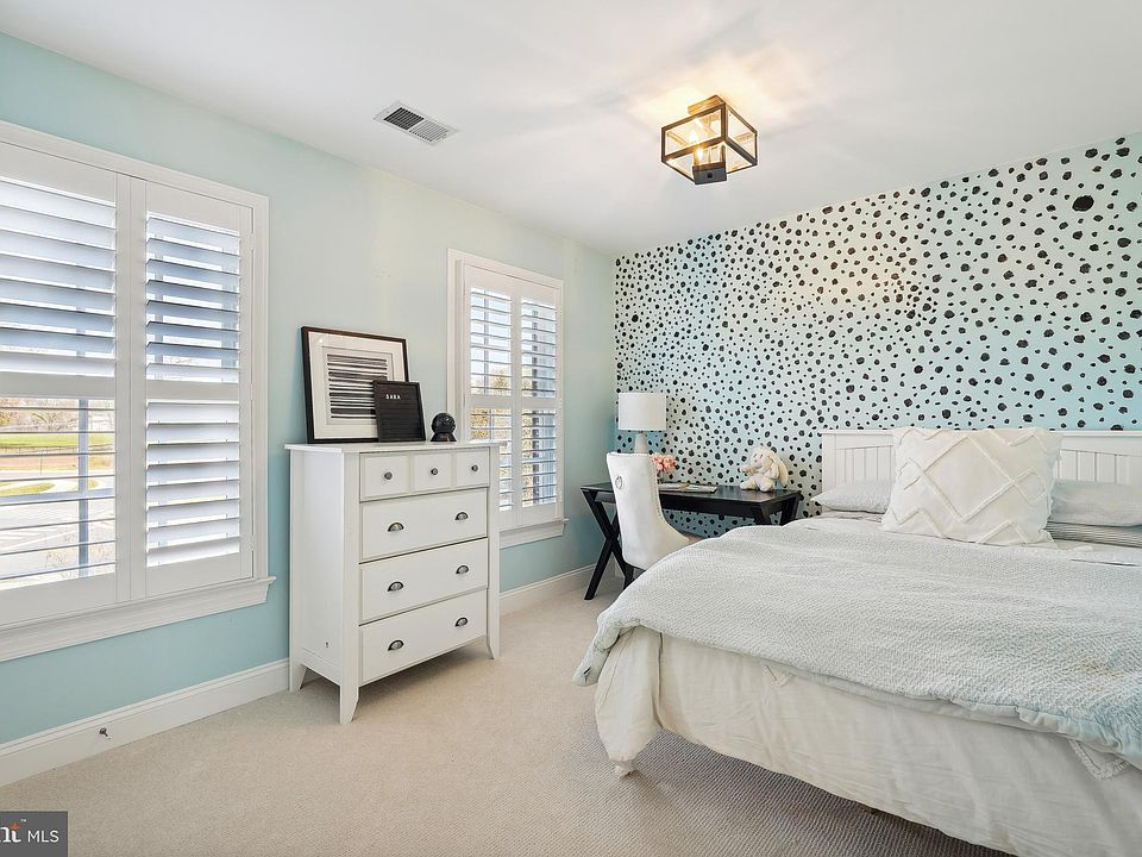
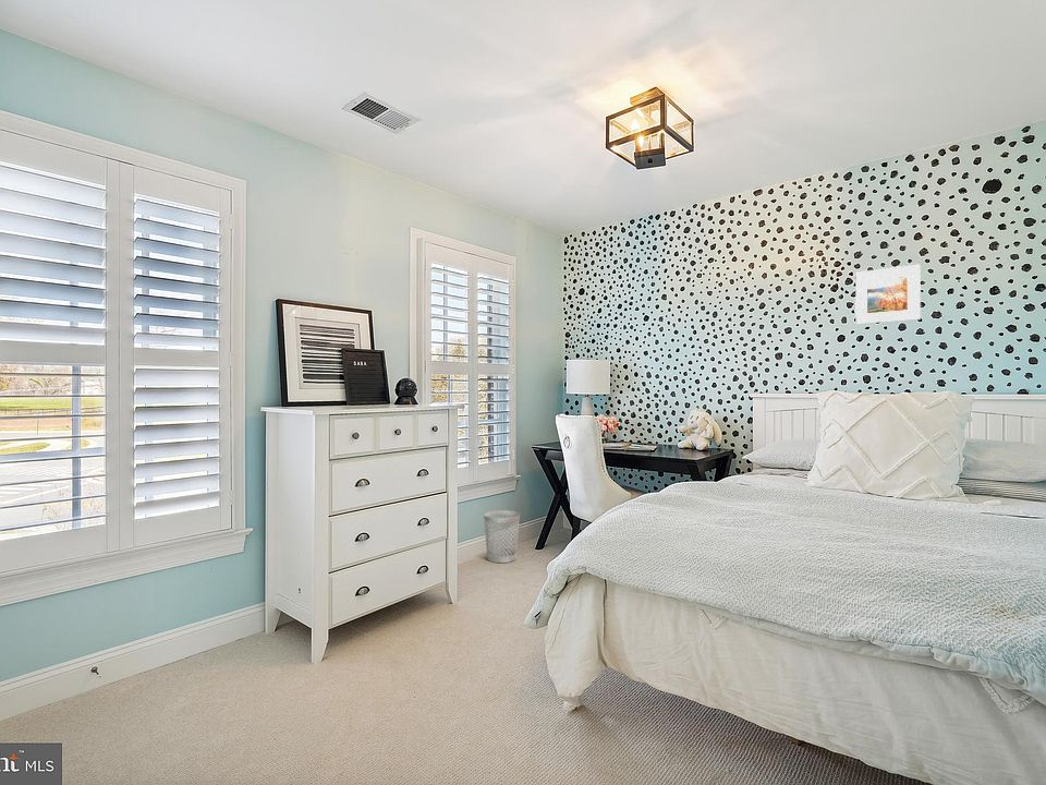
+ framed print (887, 294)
+ wastebasket (501, 536)
